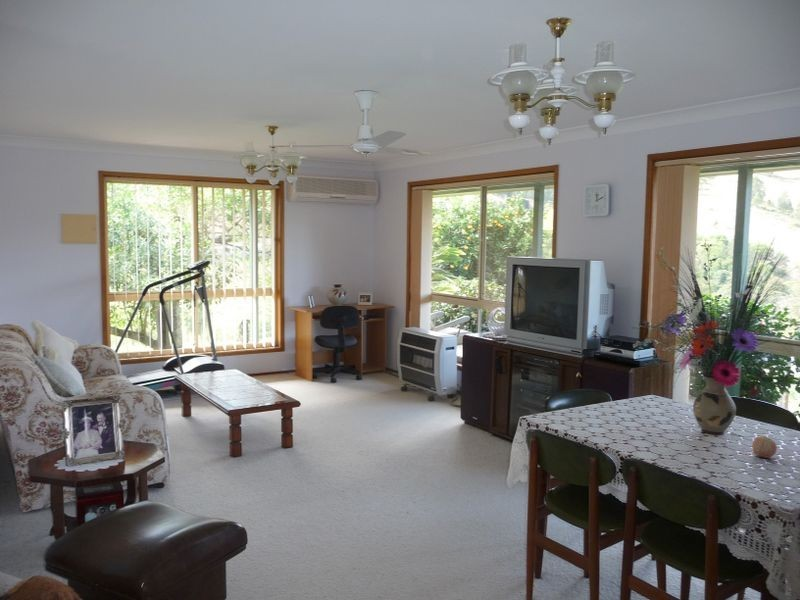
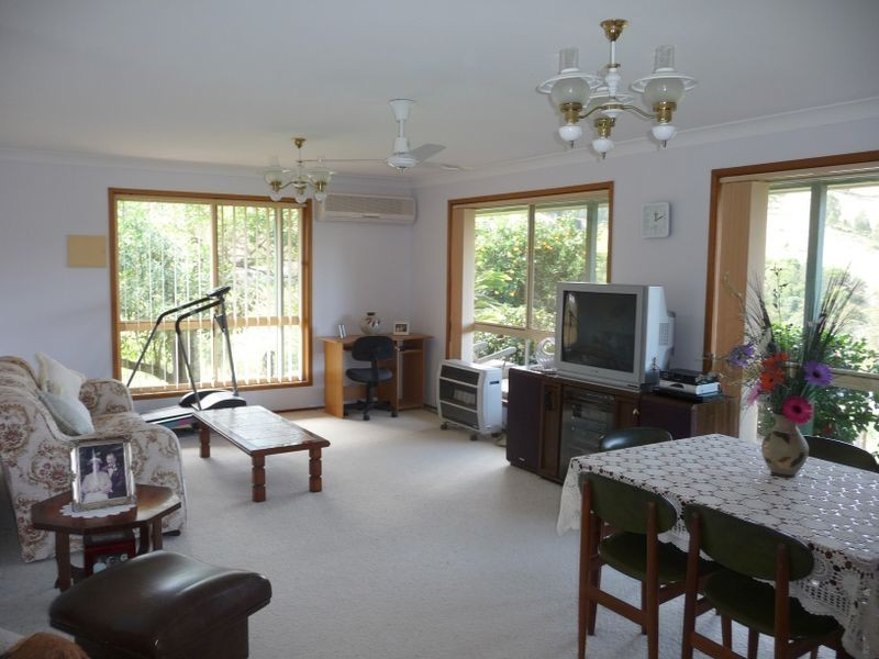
- apple (764, 446)
